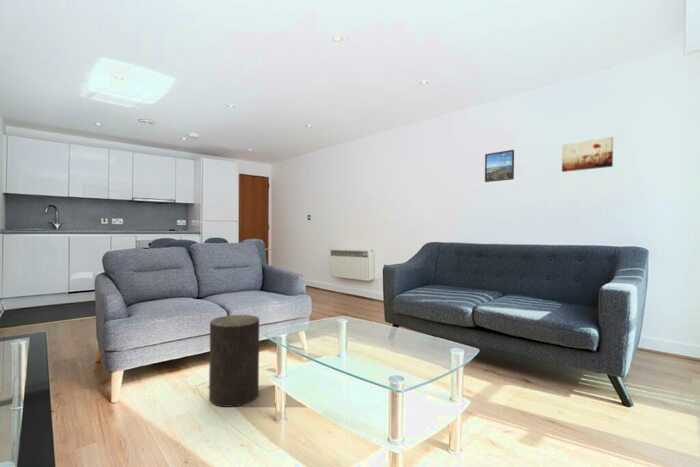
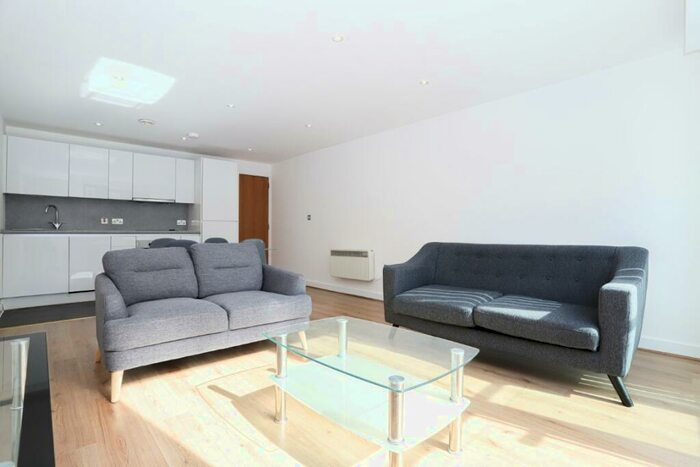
- wall art (586, 155)
- stool (234, 357)
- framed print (499, 166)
